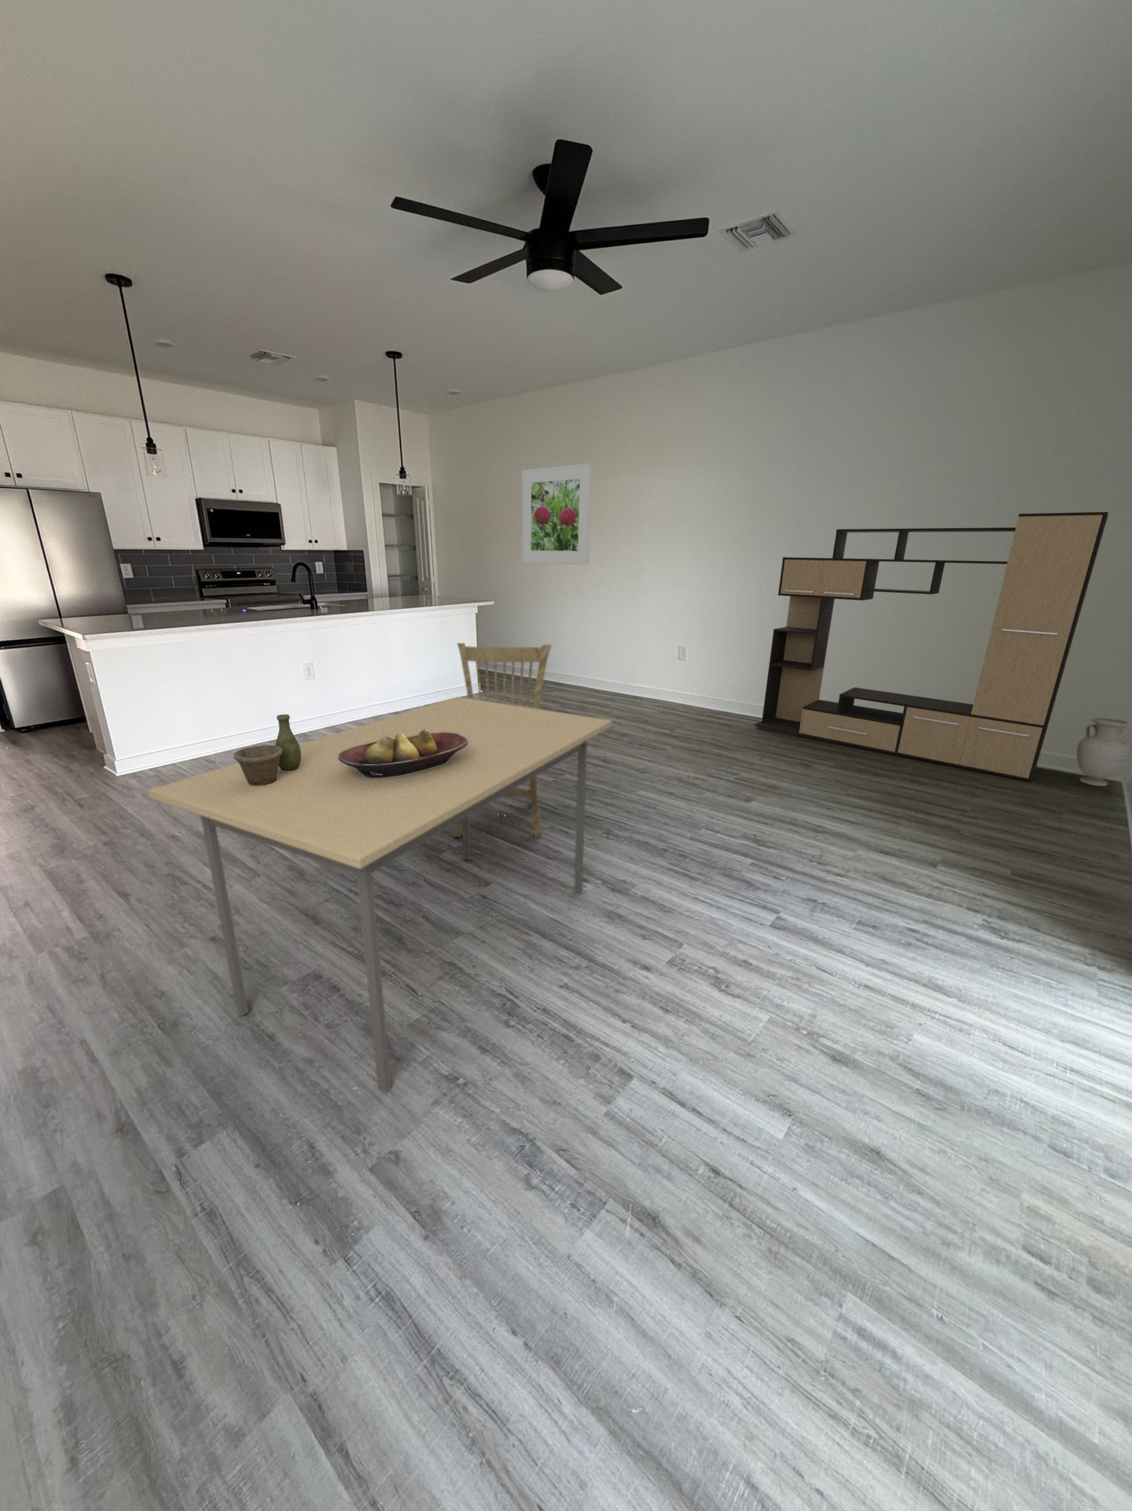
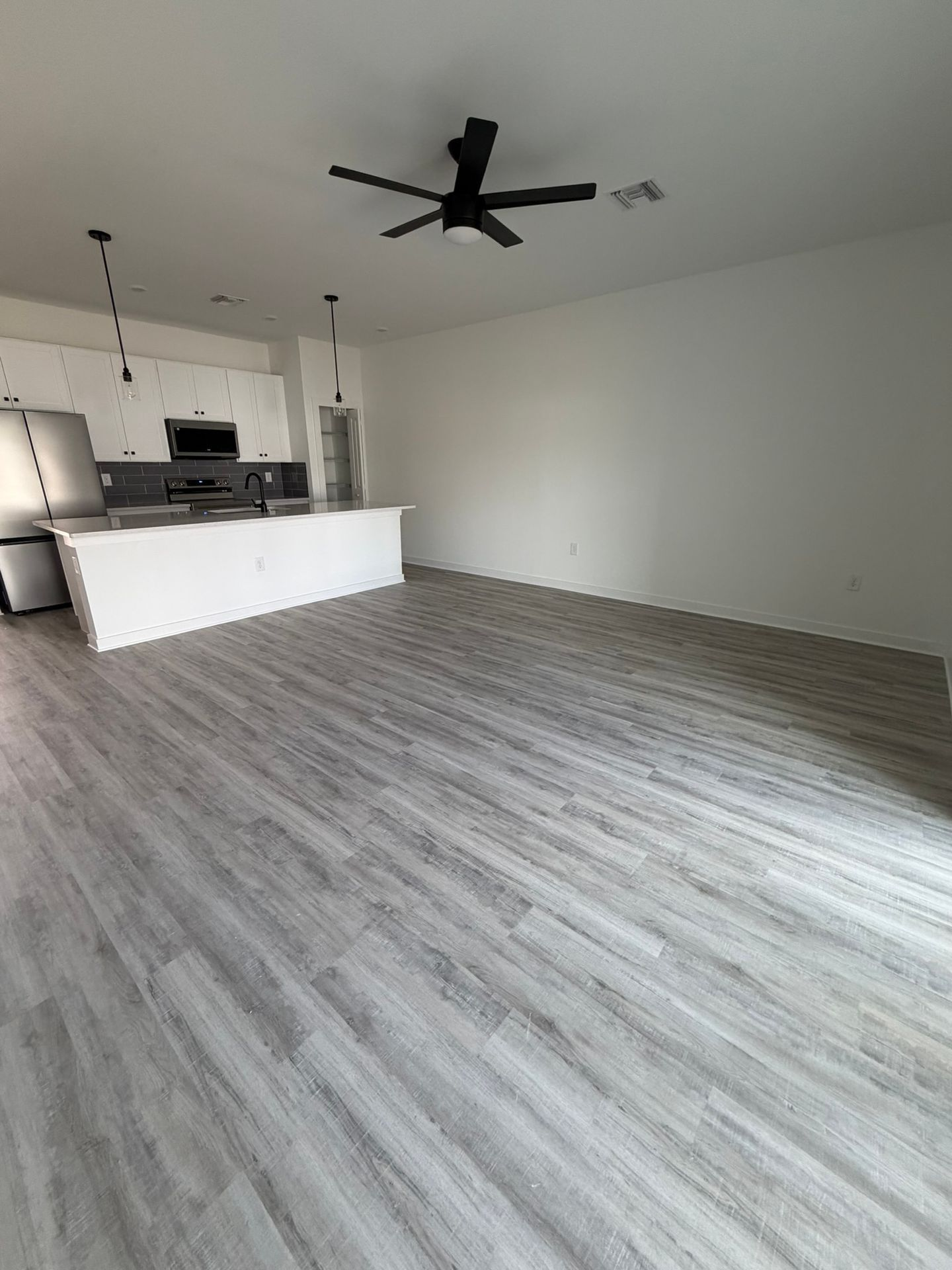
- dining chair (504, 703)
- vase (270, 748)
- media console (904, 593)
- vase (1101, 752)
- fruit bowl (407, 748)
- dining table (424, 841)
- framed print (554, 516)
